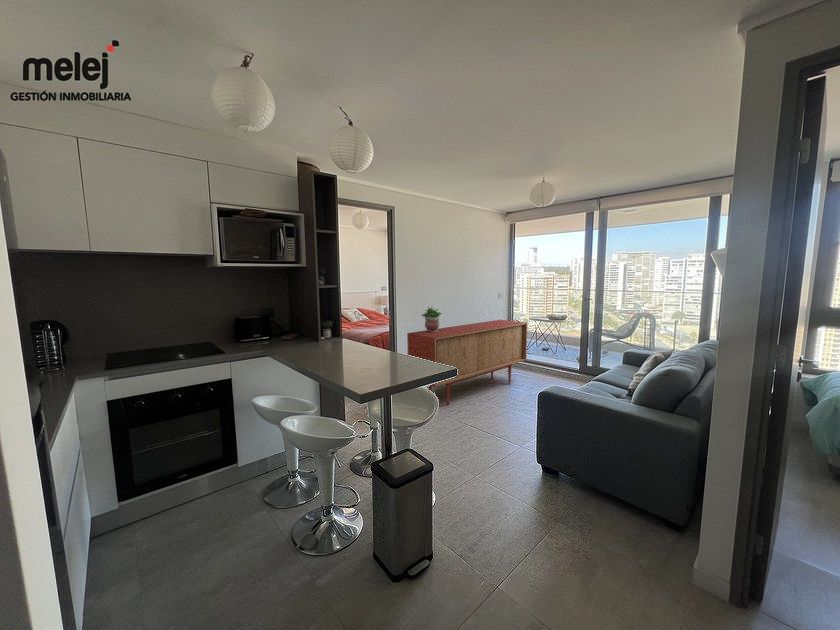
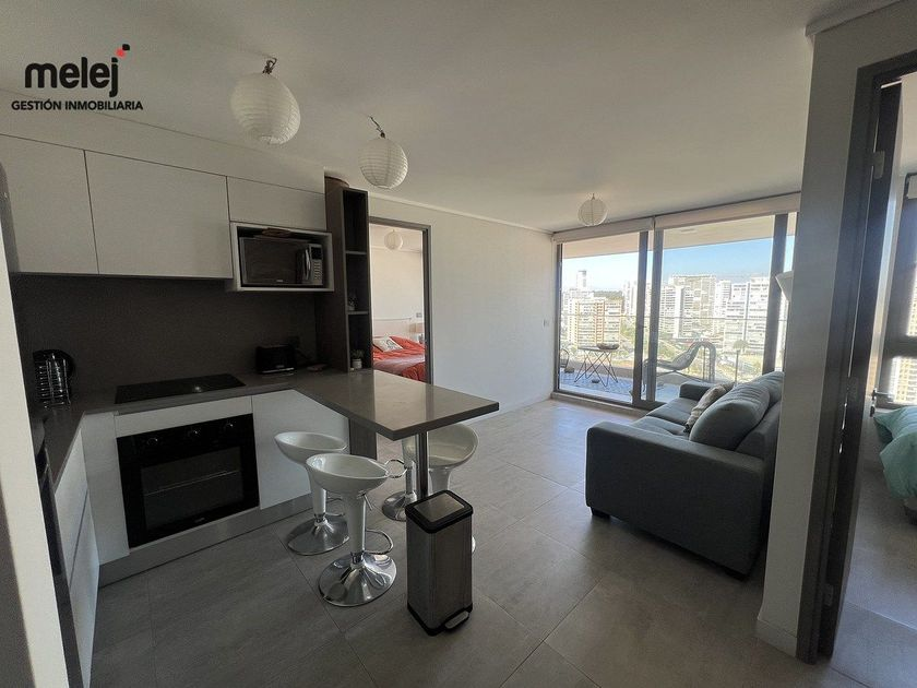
- sideboard (472, 359)
- potted plant (432, 318)
